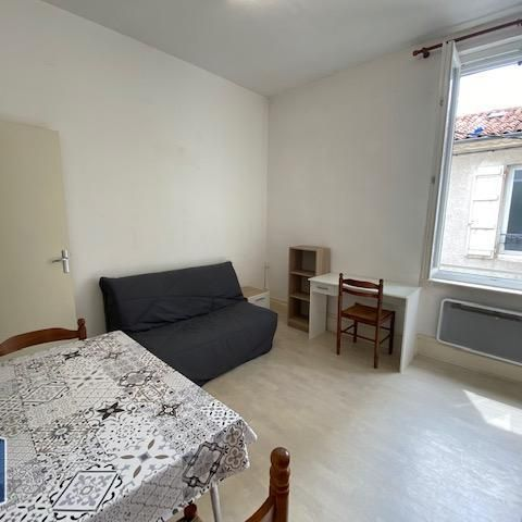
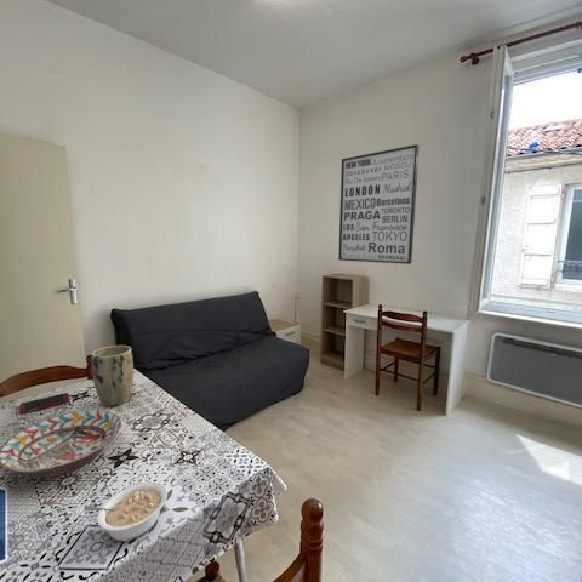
+ wall art (375, 209)
+ cell phone (45, 403)
+ legume (131, 513)
+ decorative bowl (65, 446)
+ plant pot (113, 376)
